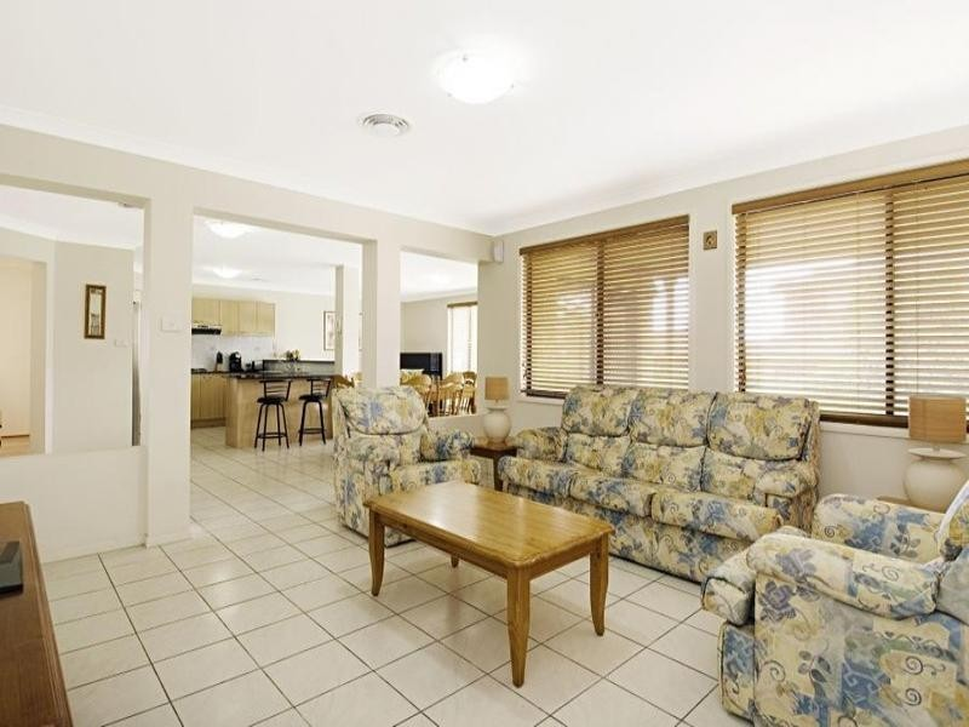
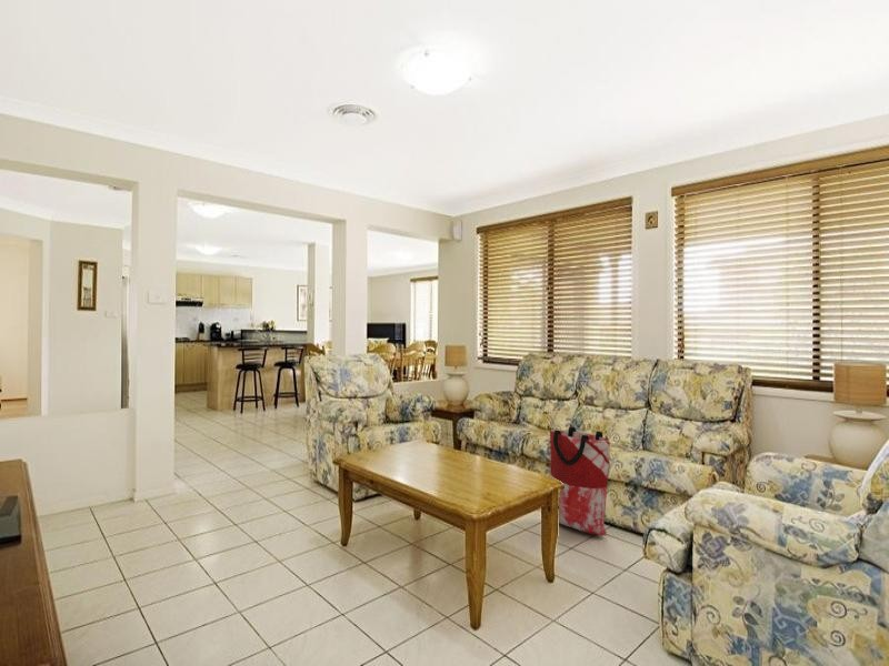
+ bag (577, 480)
